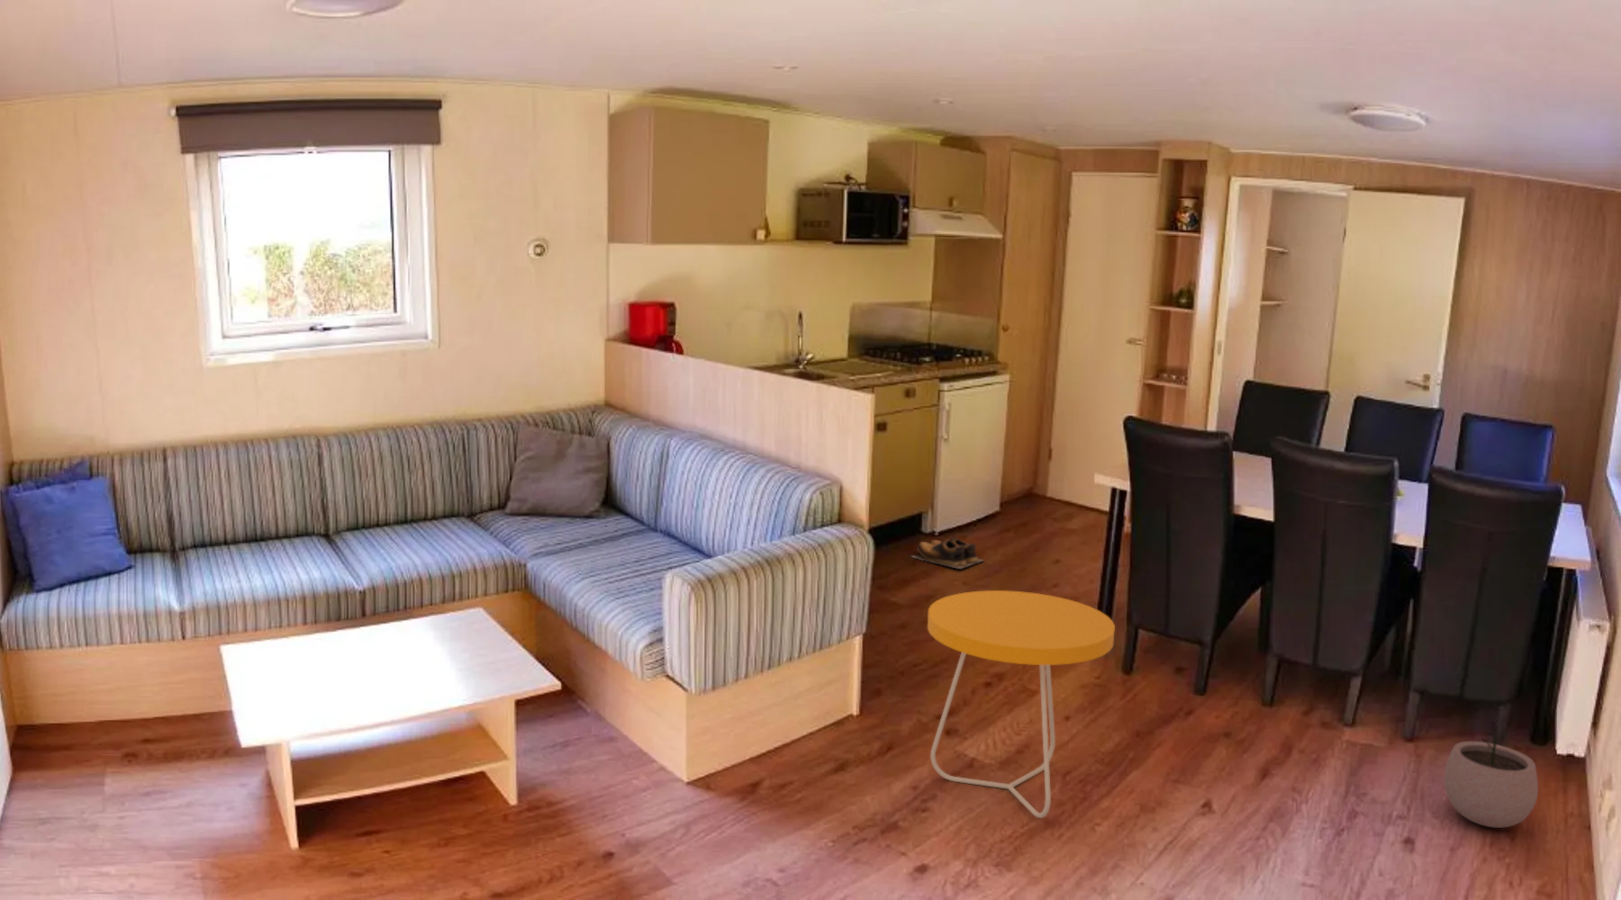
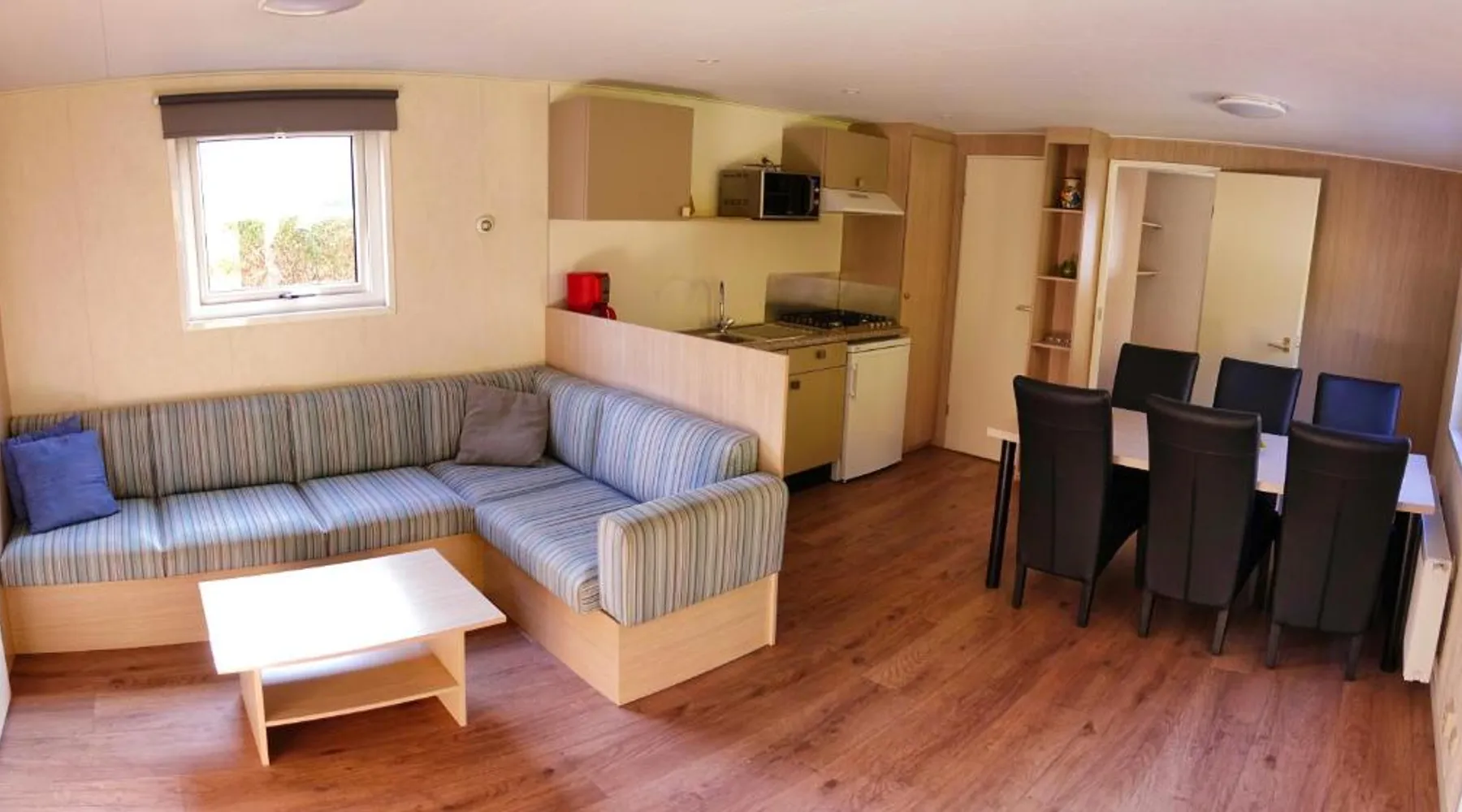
- side table (1041, 704)
- shoes (947, 549)
- plant pot (1490, 774)
